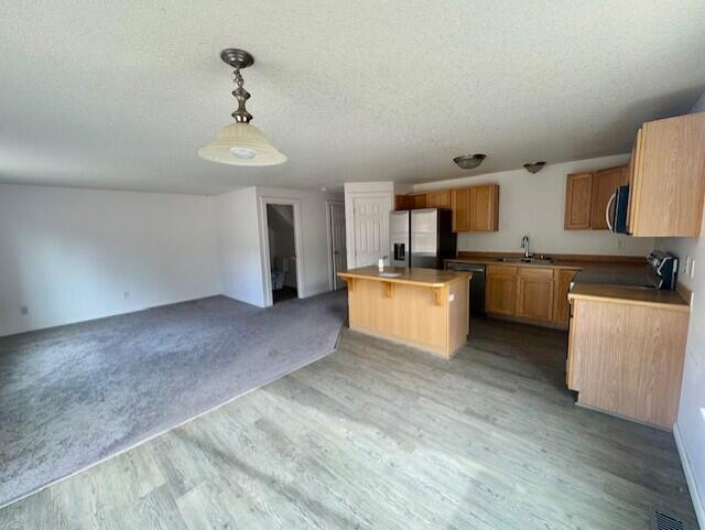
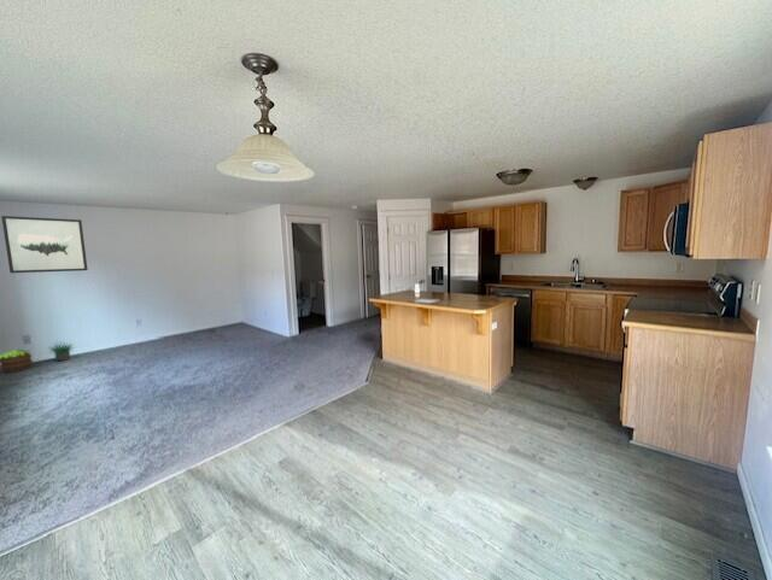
+ potted plant (16, 359)
+ wall art (47, 245)
+ potted plant (62, 348)
